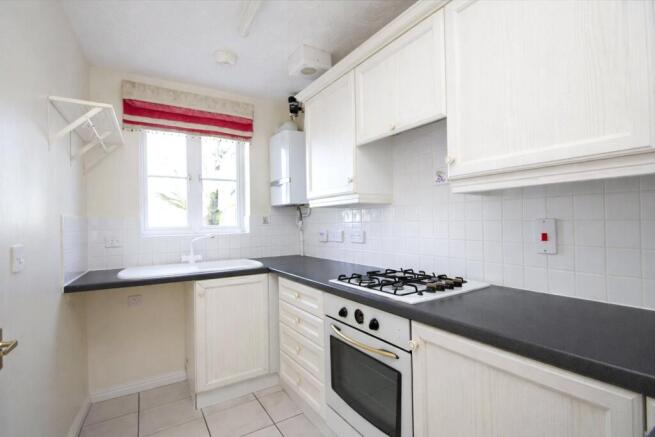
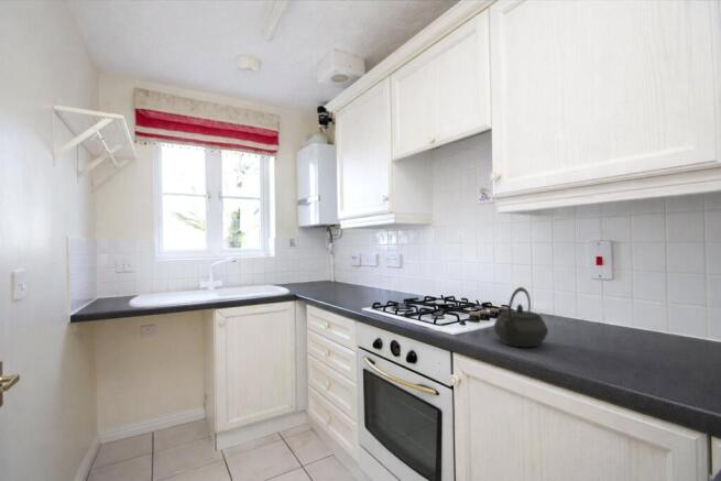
+ kettle (517, 316)
